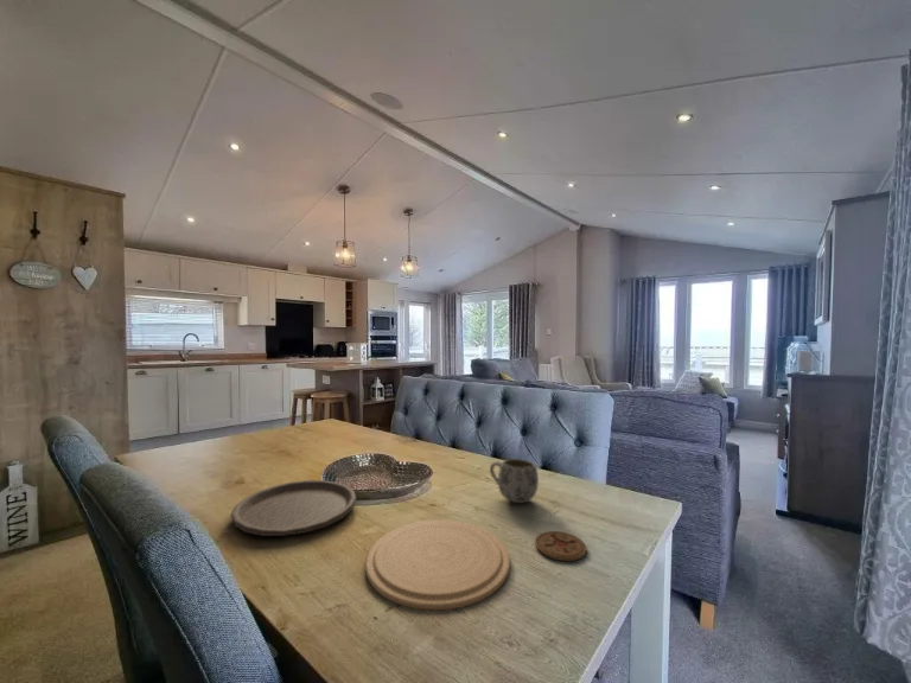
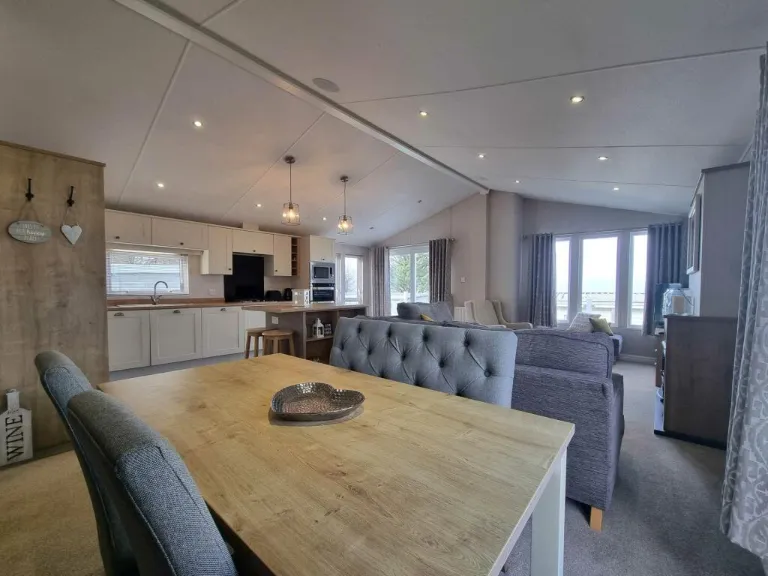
- mug (511, 479)
- coaster (560, 544)
- plate (438, 555)
- plate (297, 505)
